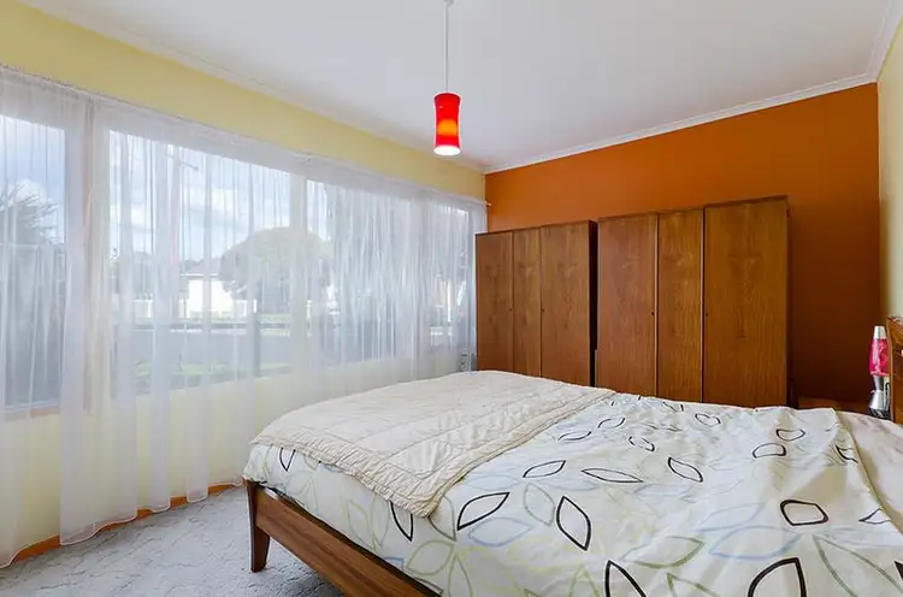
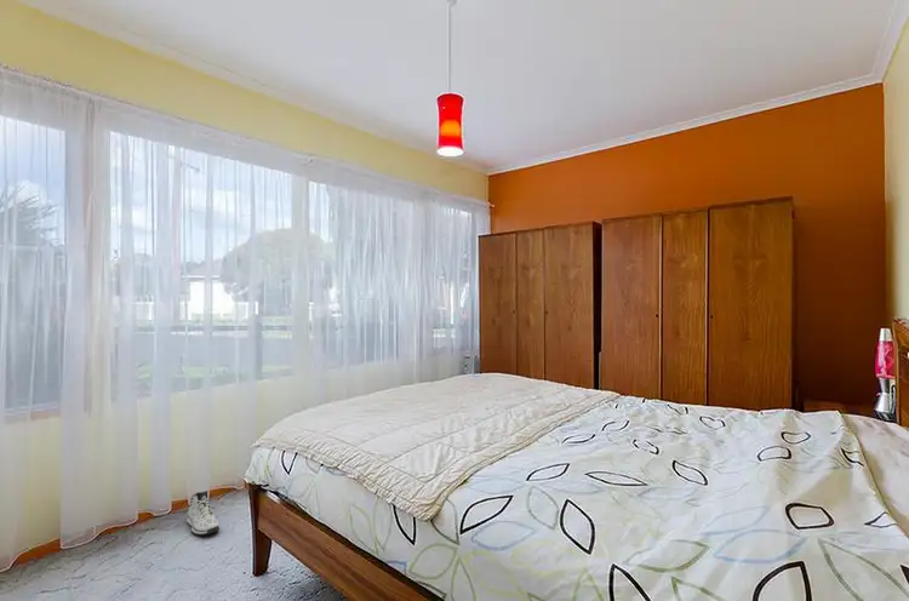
+ sneaker (201, 510)
